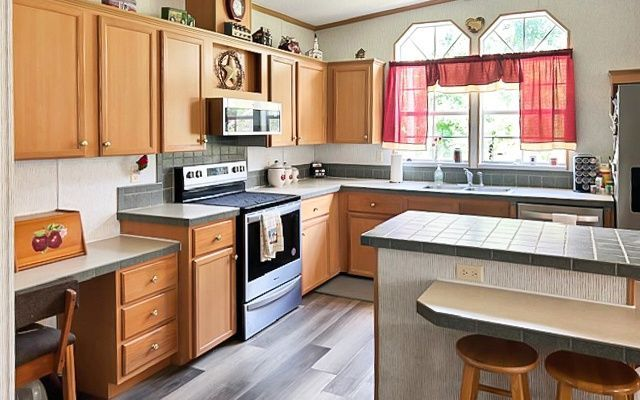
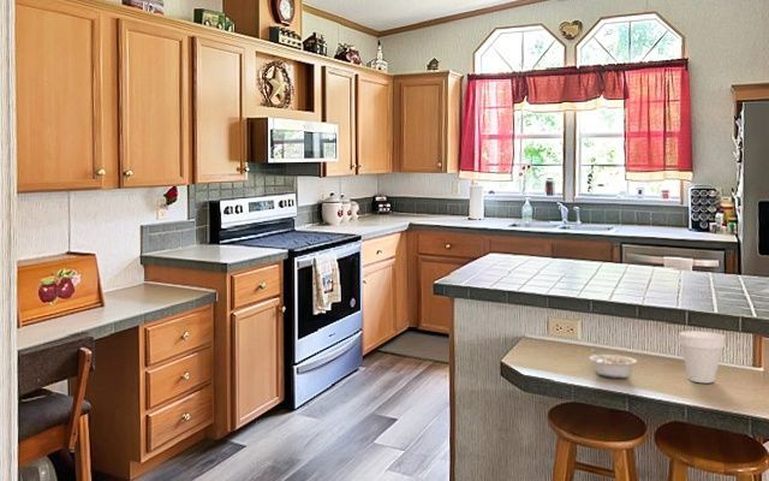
+ legume (610, 364)
+ cup (701, 357)
